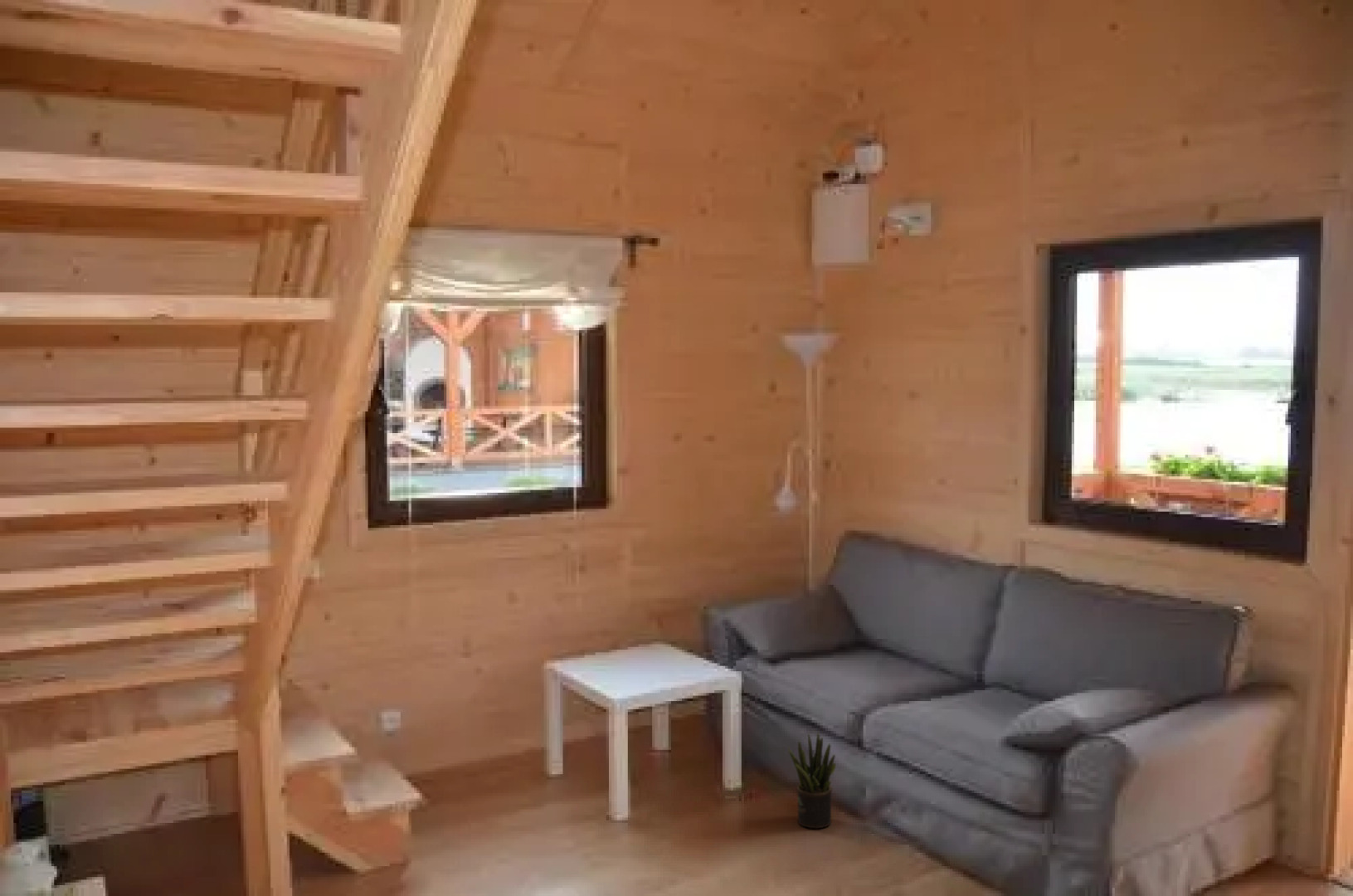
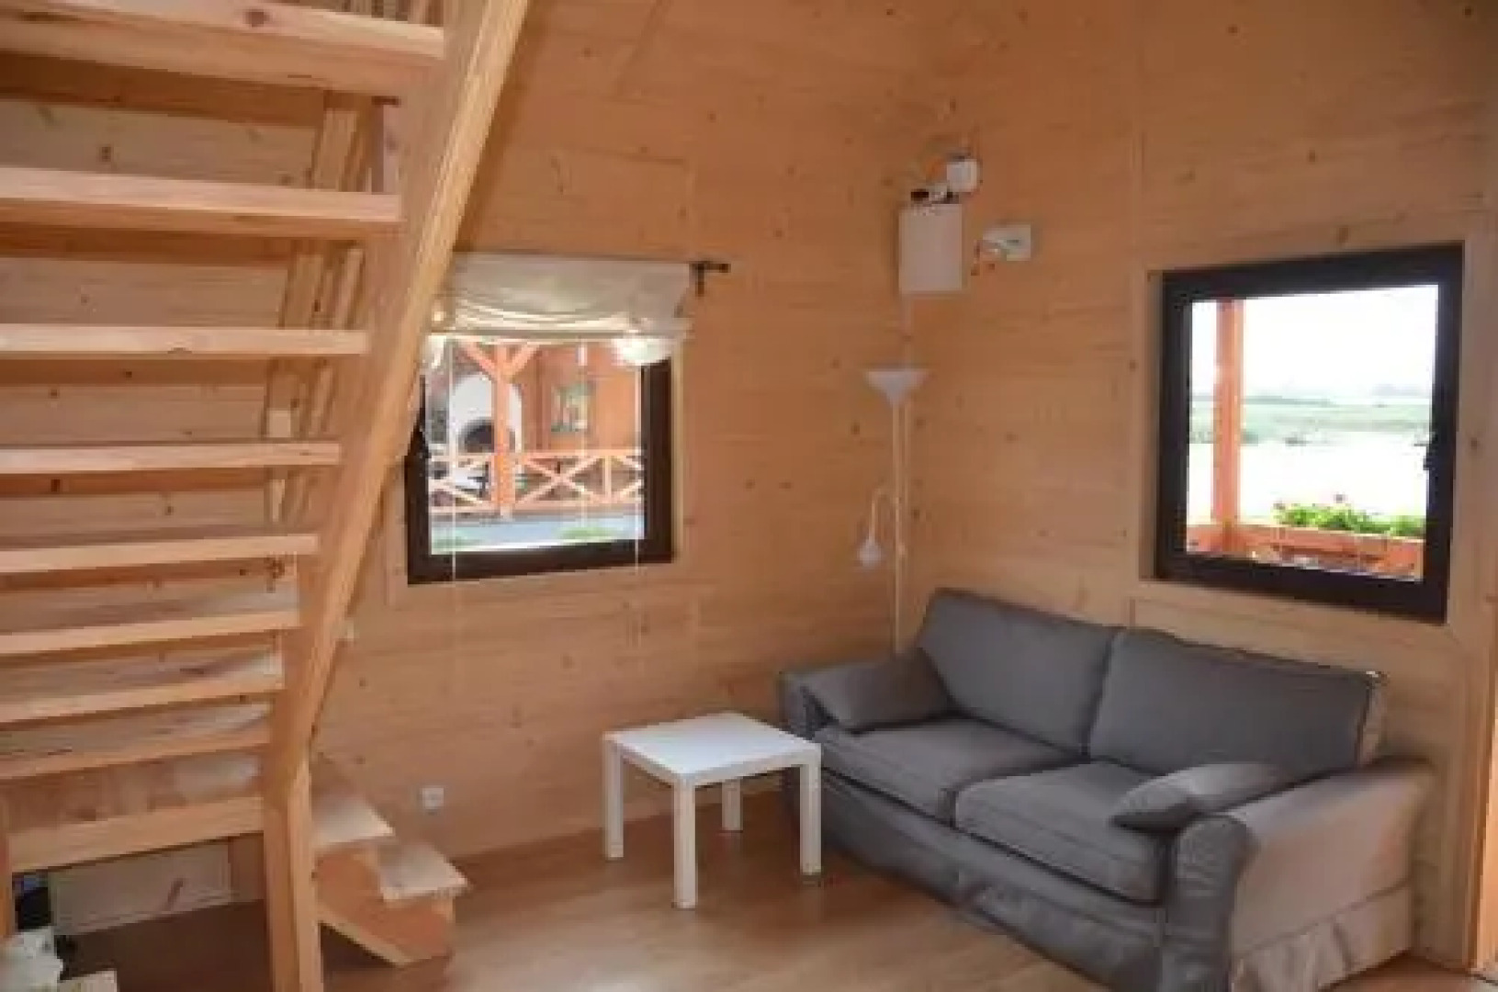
- potted plant (811, 779)
